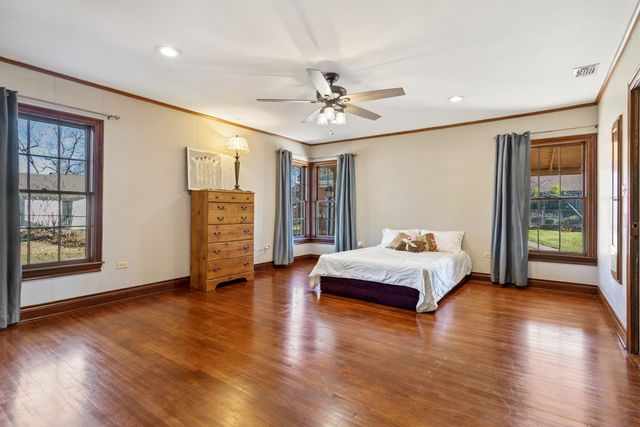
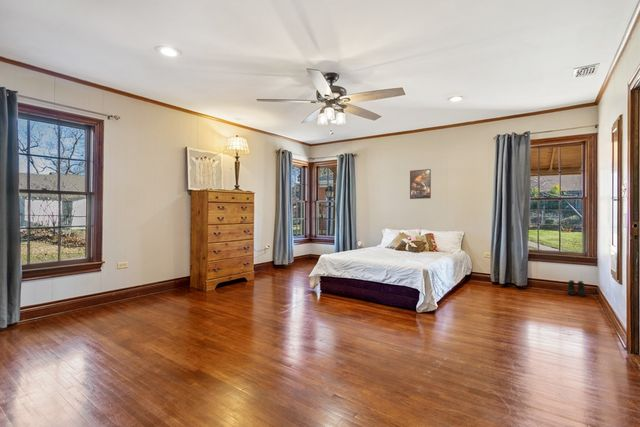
+ boots (574, 287)
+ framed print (420, 184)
